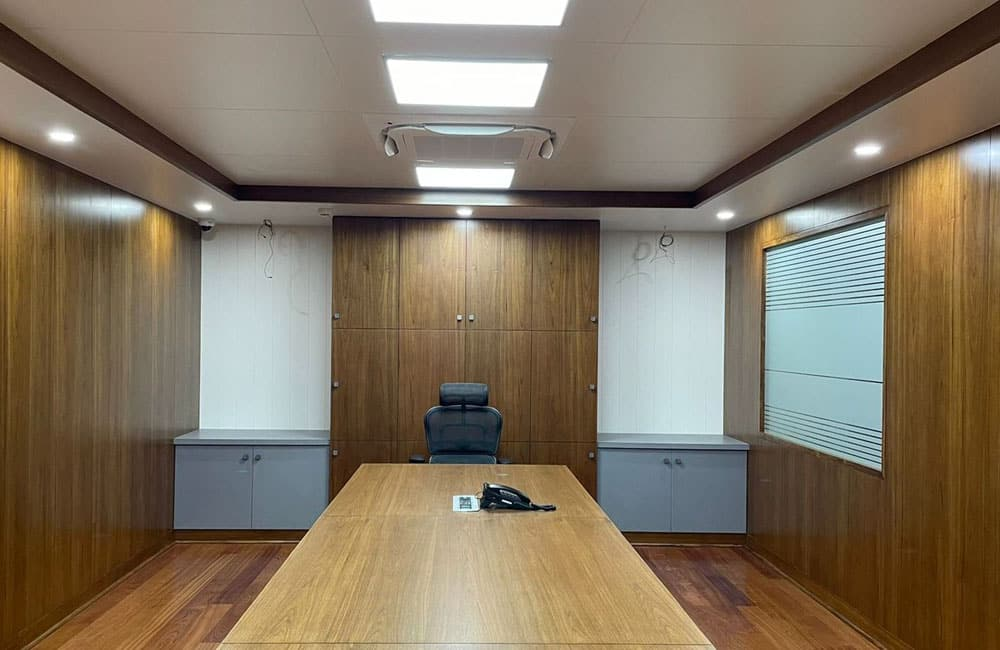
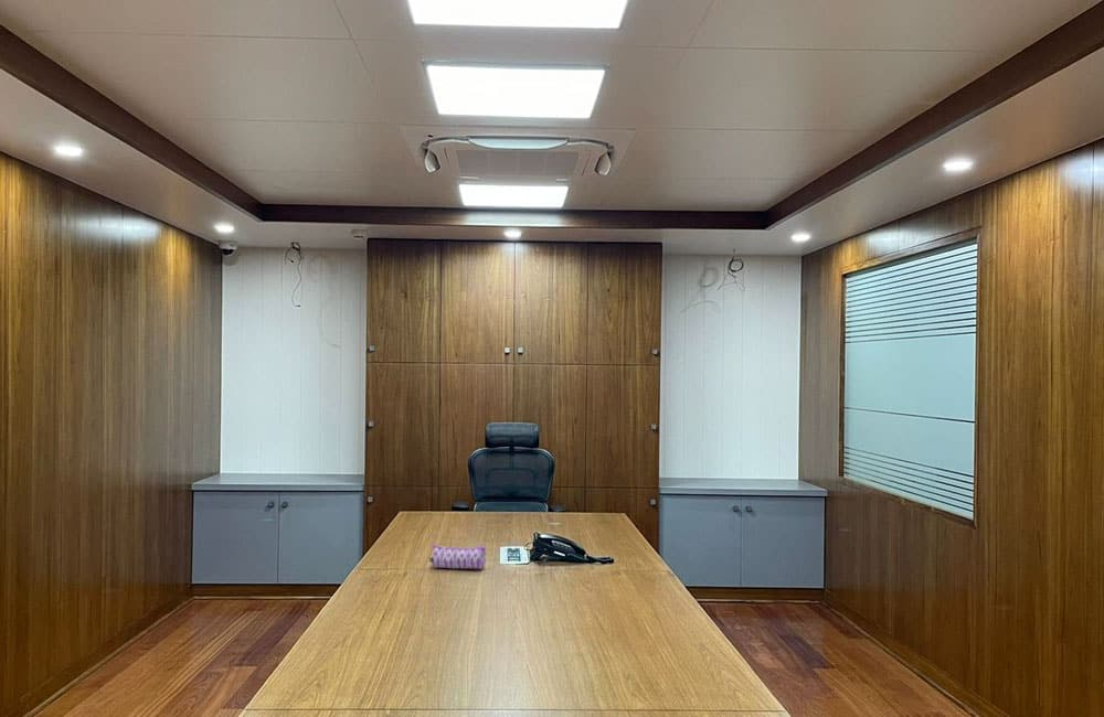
+ pencil case (458, 556)
